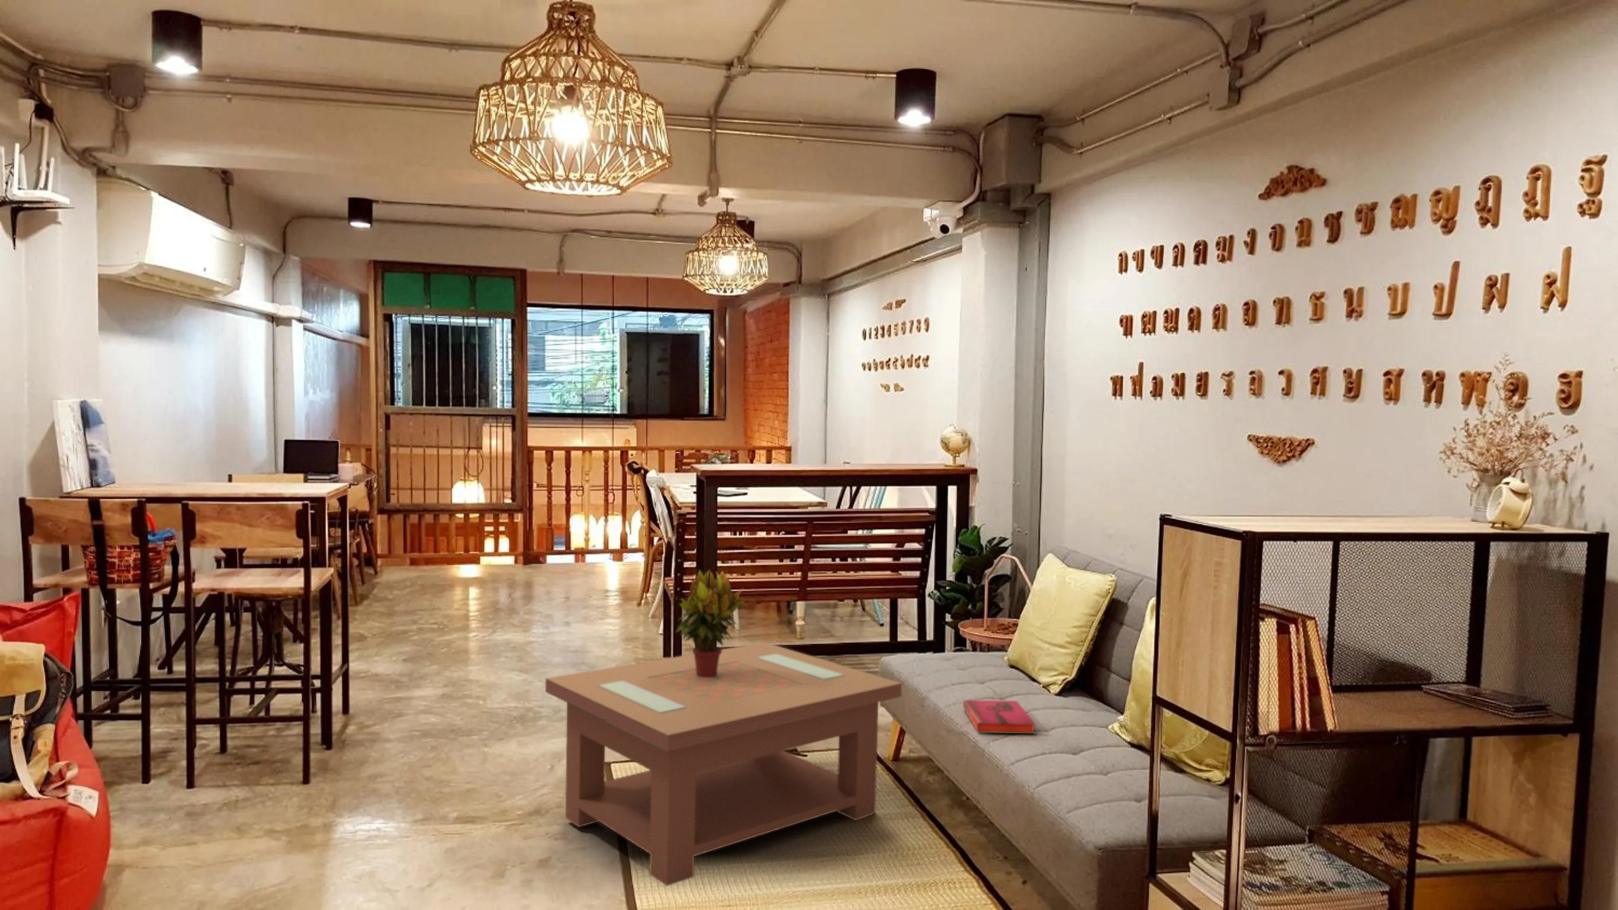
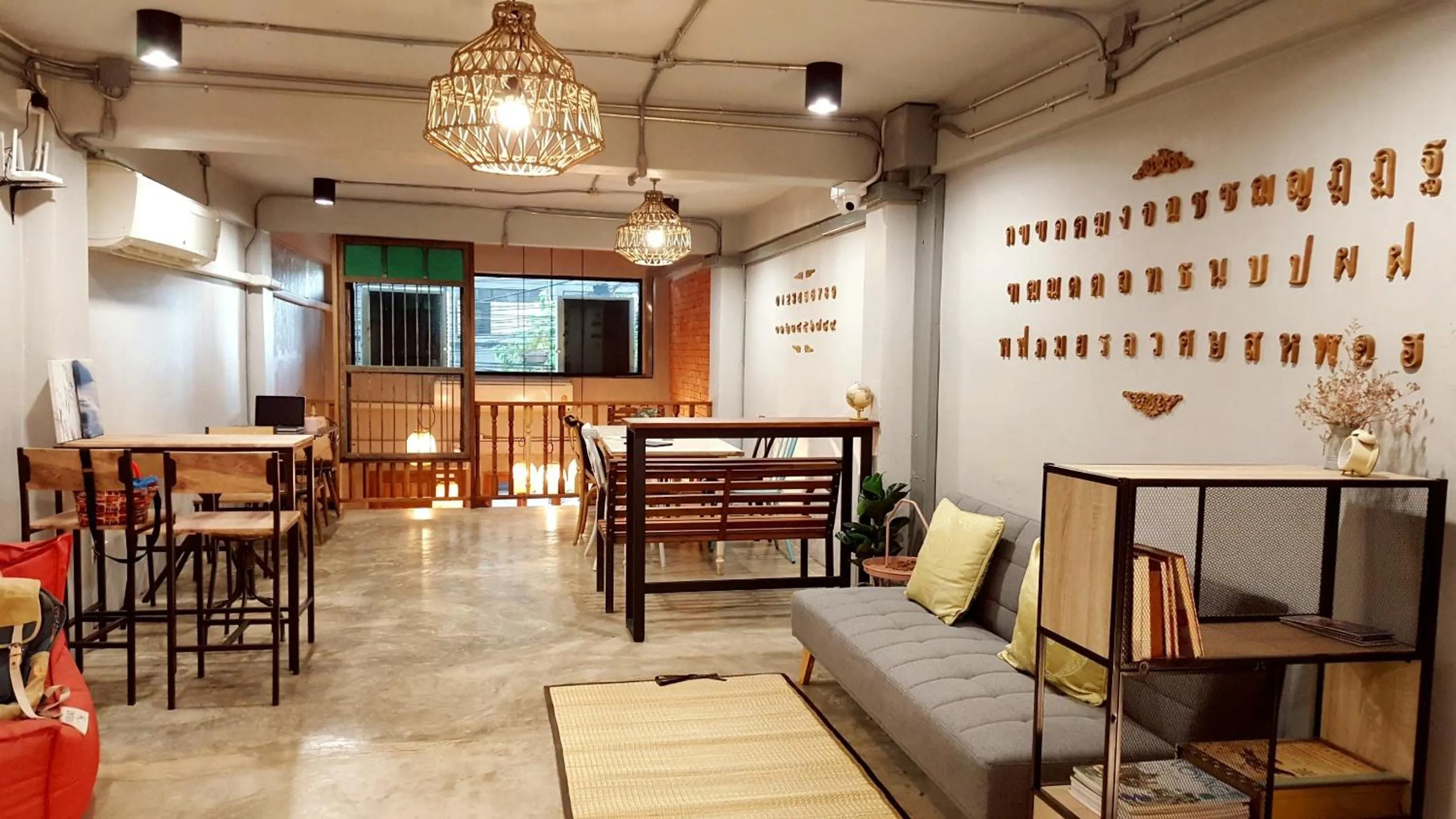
- hardback book (998, 716)
- potted plant (707, 621)
- coffee table (723, 748)
